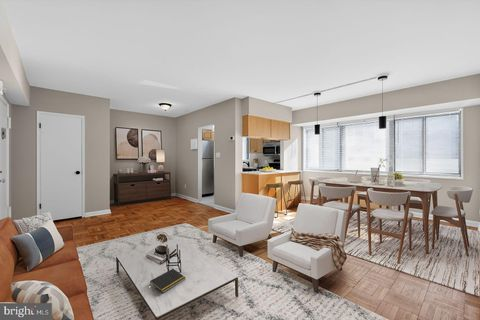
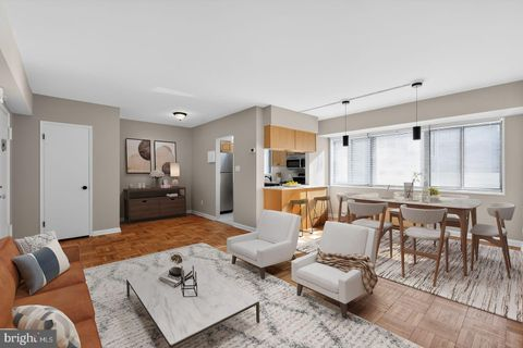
- notepad (168, 279)
